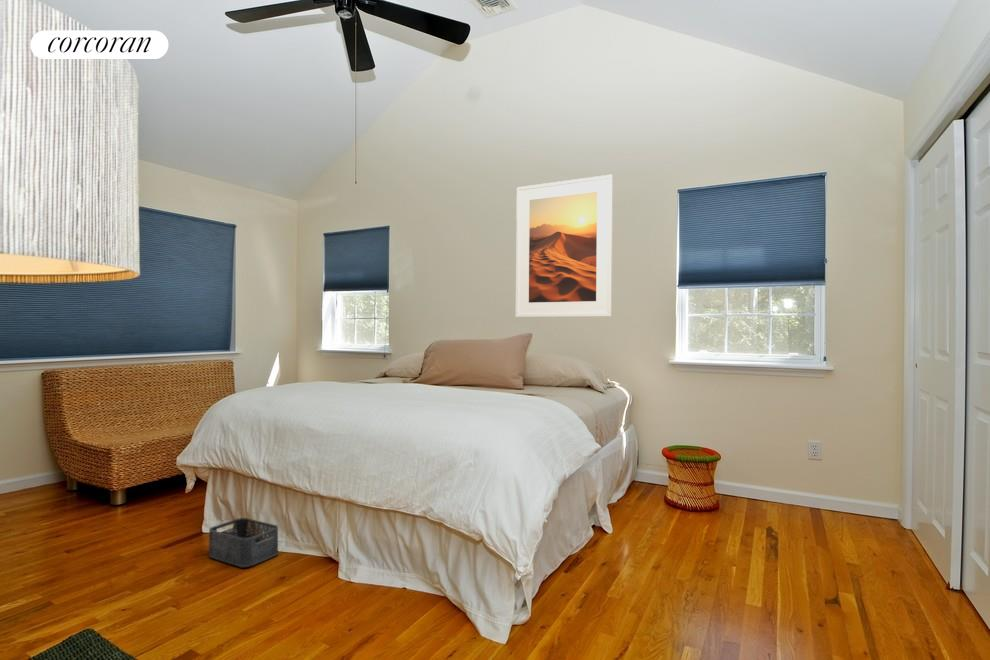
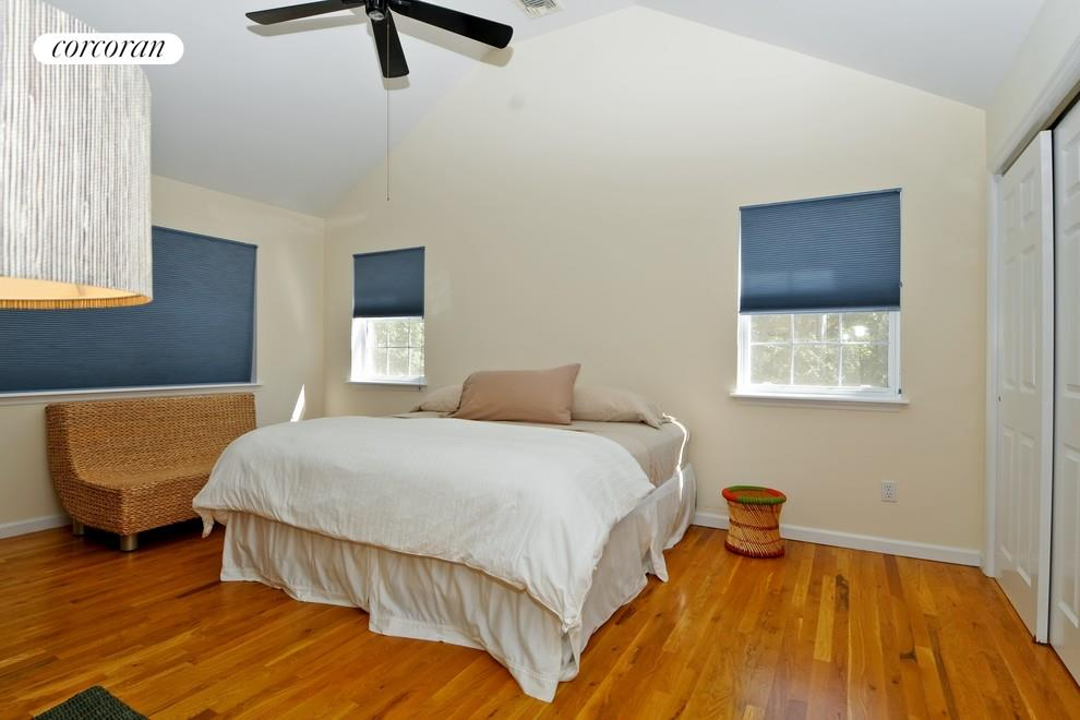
- storage bin (243, 541)
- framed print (562, 249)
